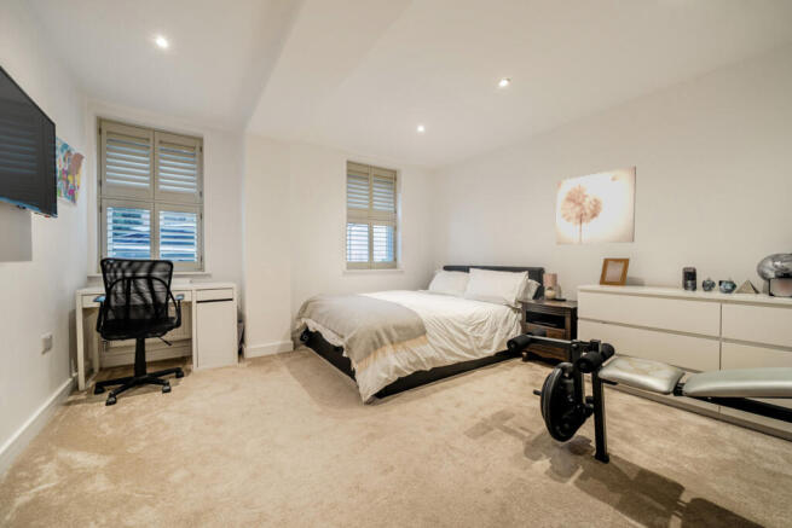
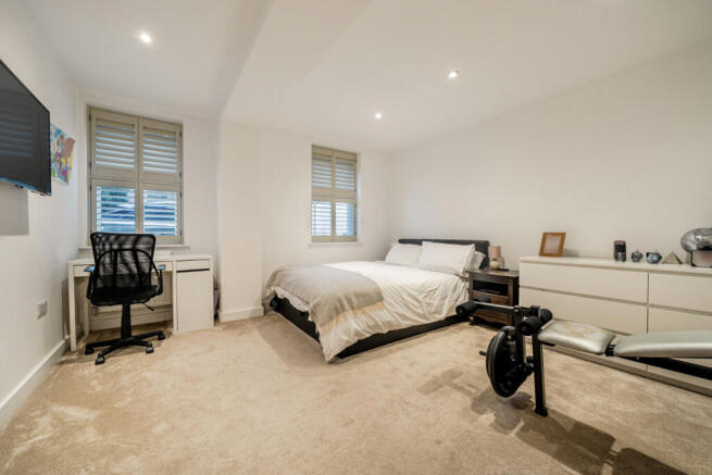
- wall art (591, 209)
